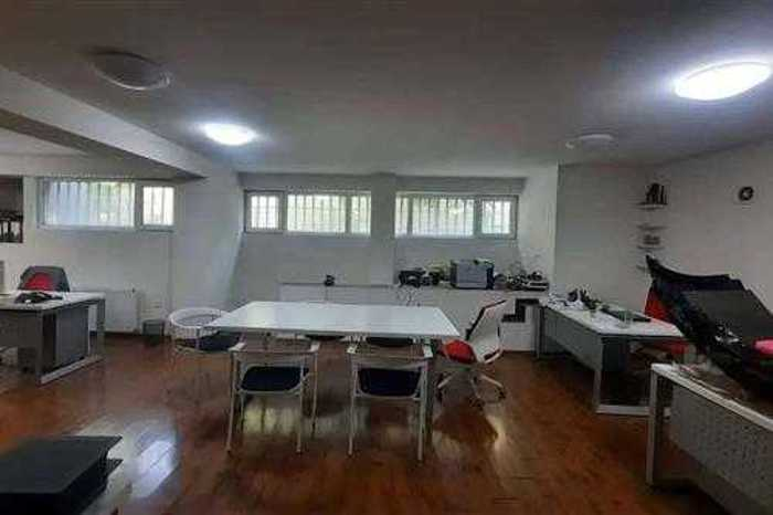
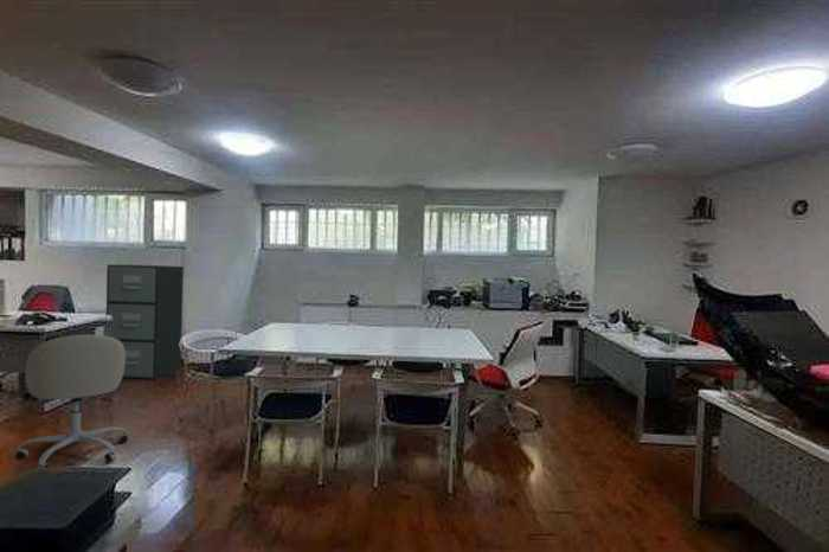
+ filing cabinet (144, 319)
+ office chair (76, 391)
